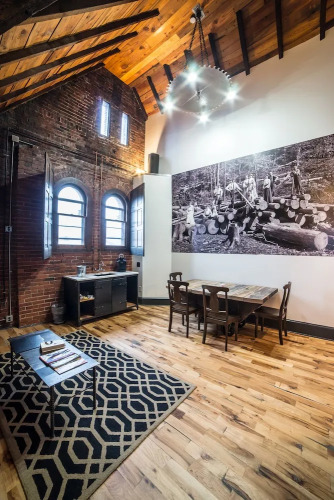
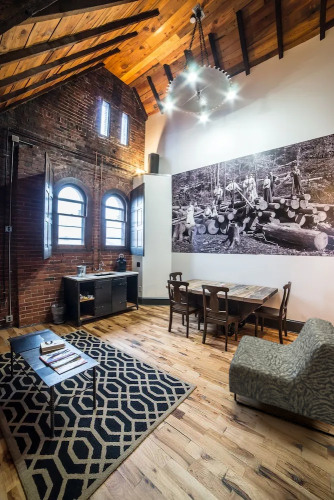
+ armchair (282, 359)
